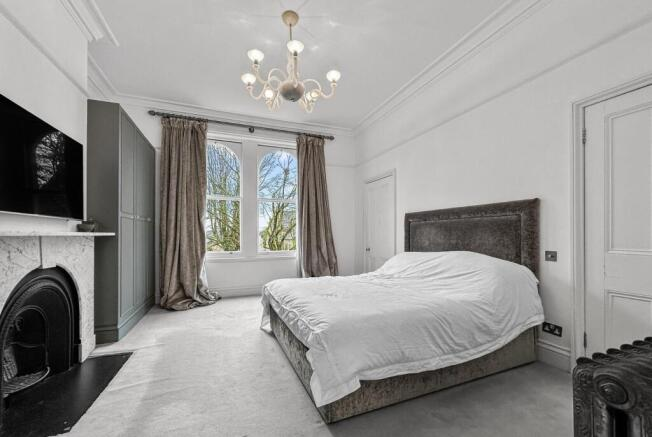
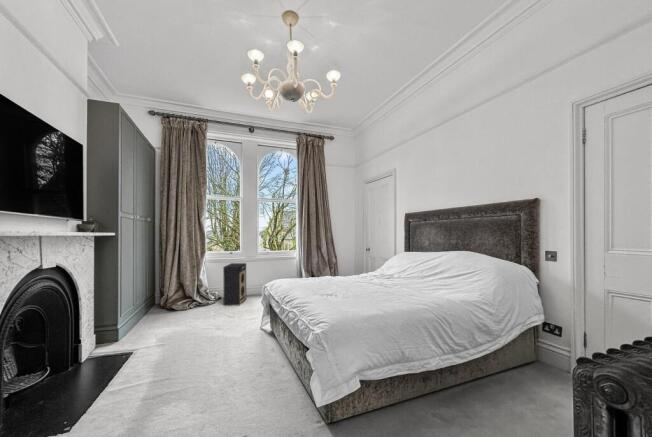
+ speaker (235, 283)
